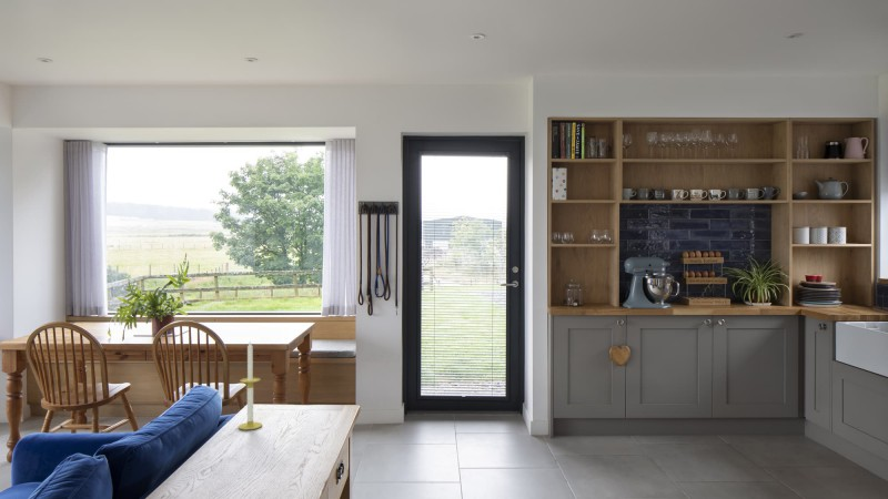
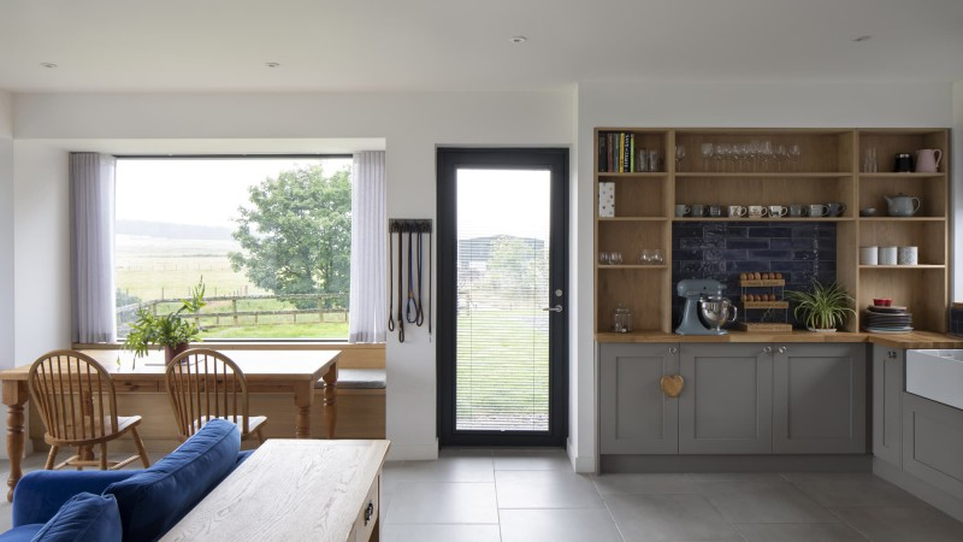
- candle (250, 383)
